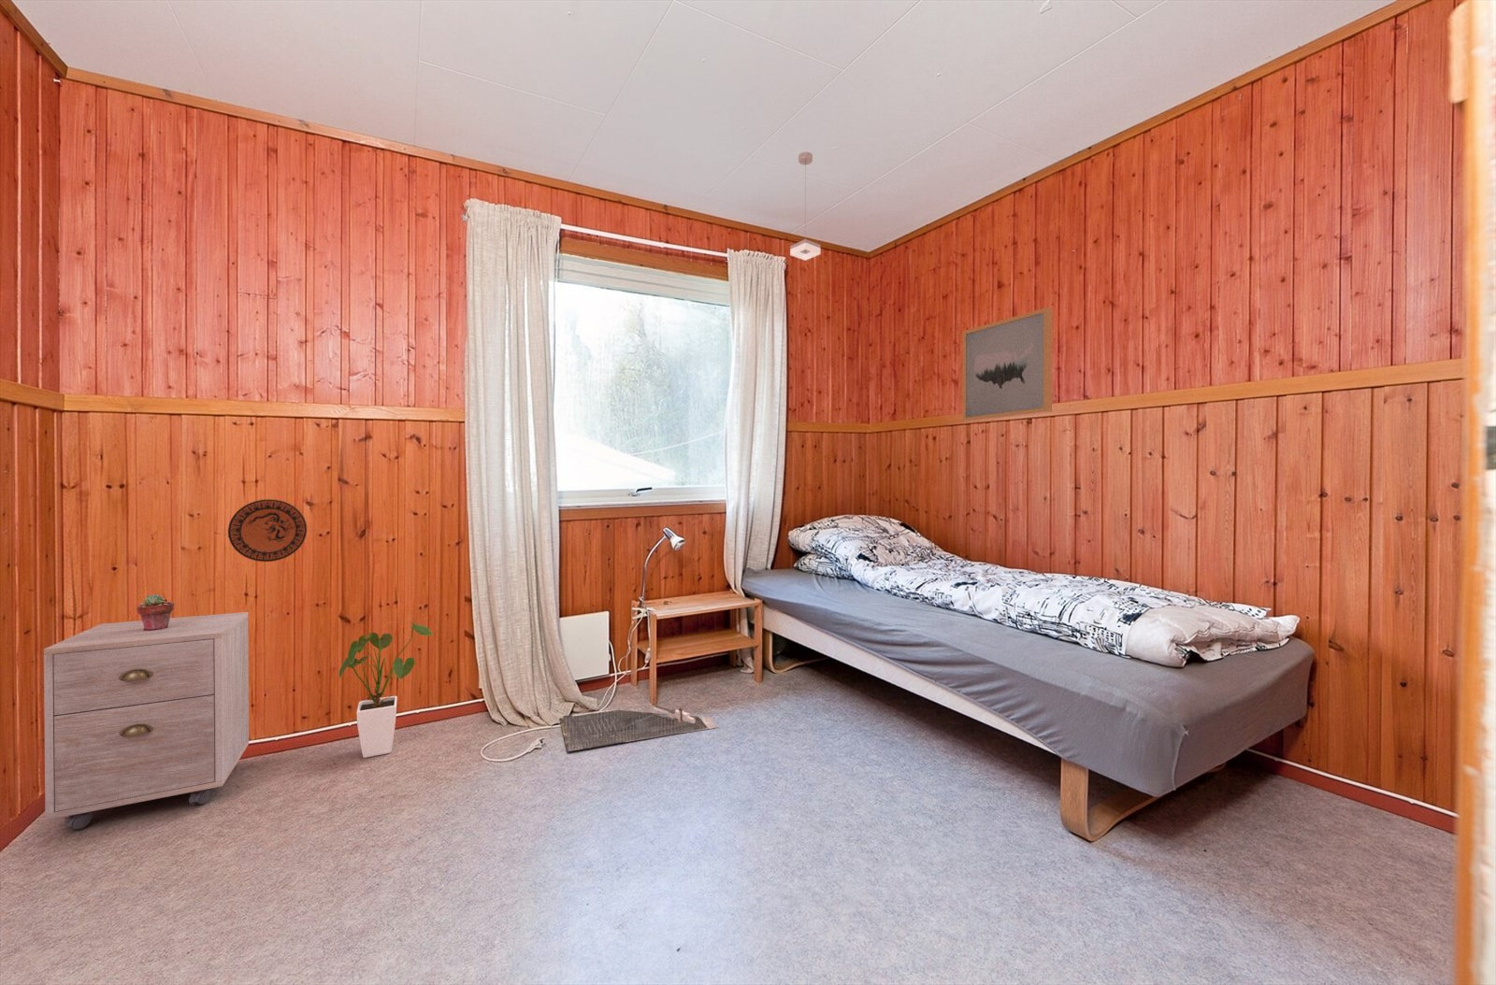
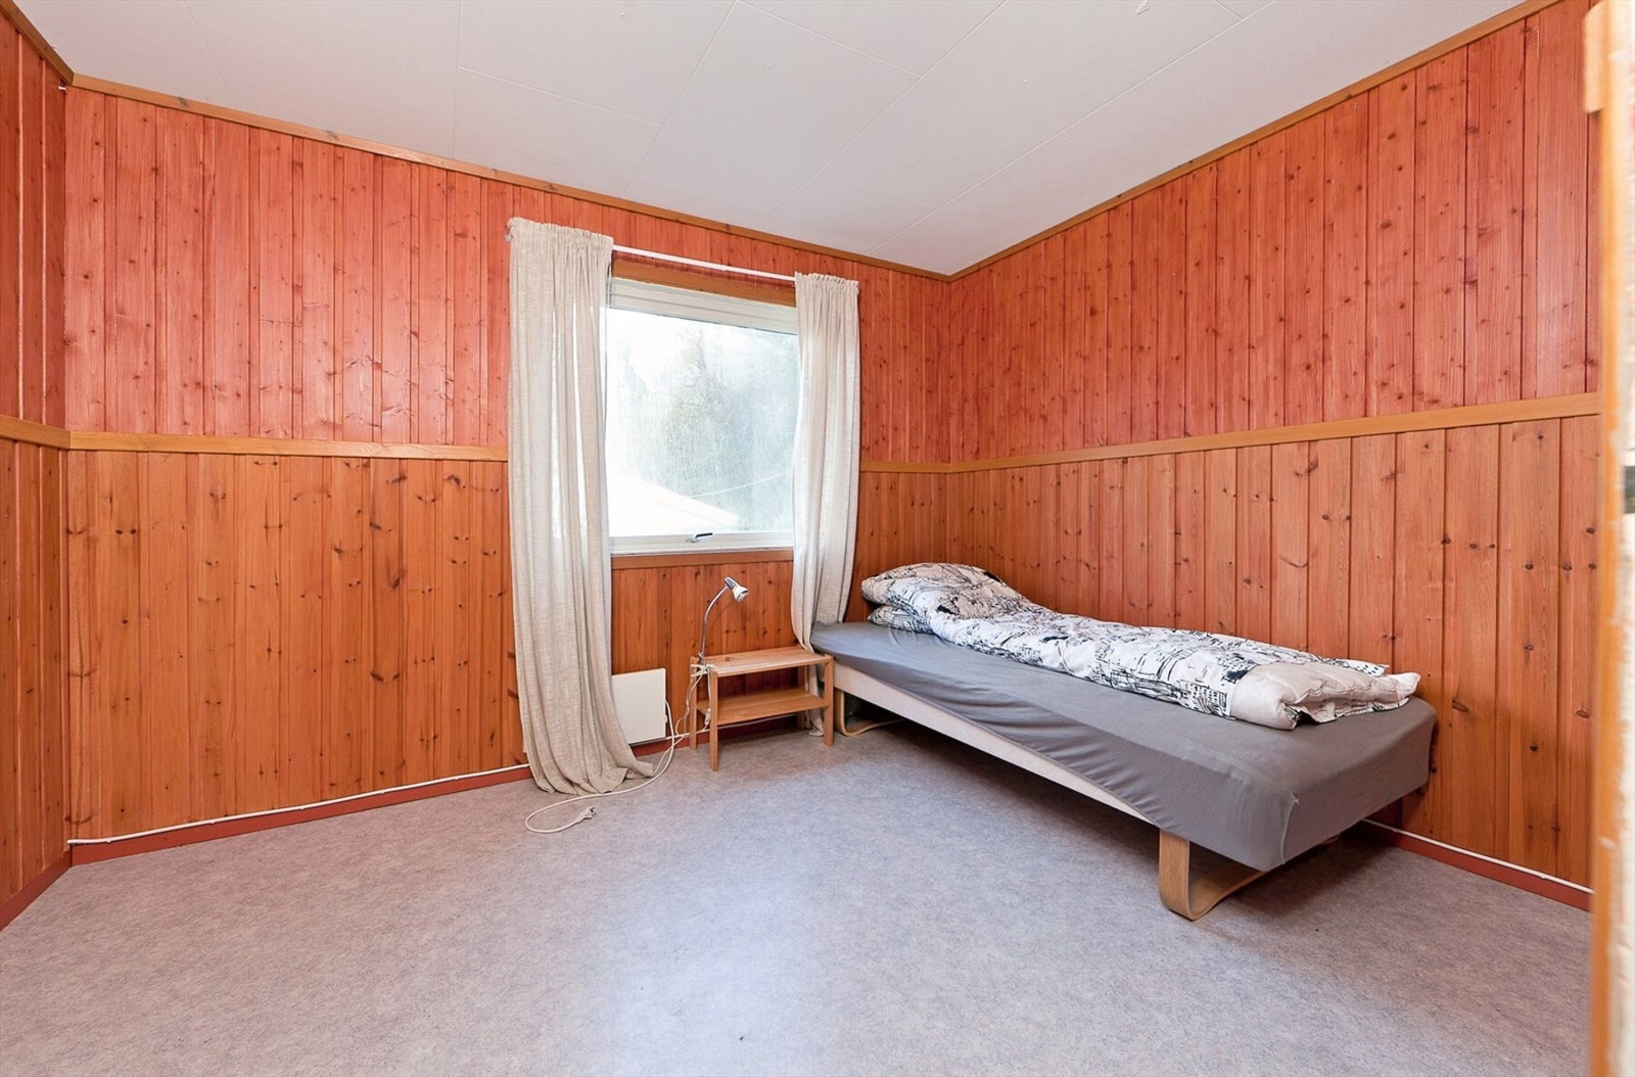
- cabinet (158, 712)
- bath mat (637, 717)
- house plant (384, 689)
- decorative plate (268, 530)
- pendant lamp (805, 204)
- potted succulent (155, 610)
- wall art (1004, 368)
